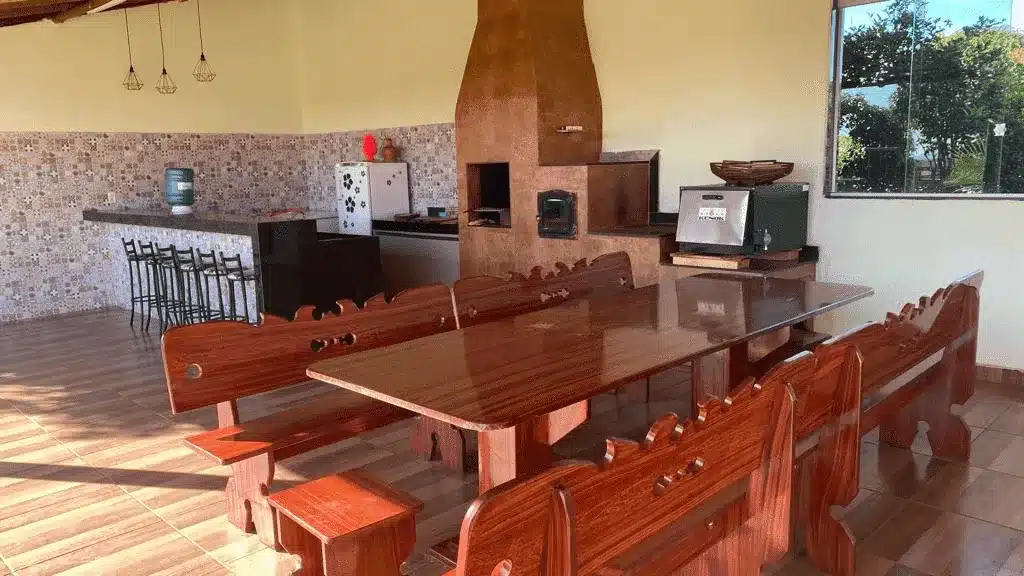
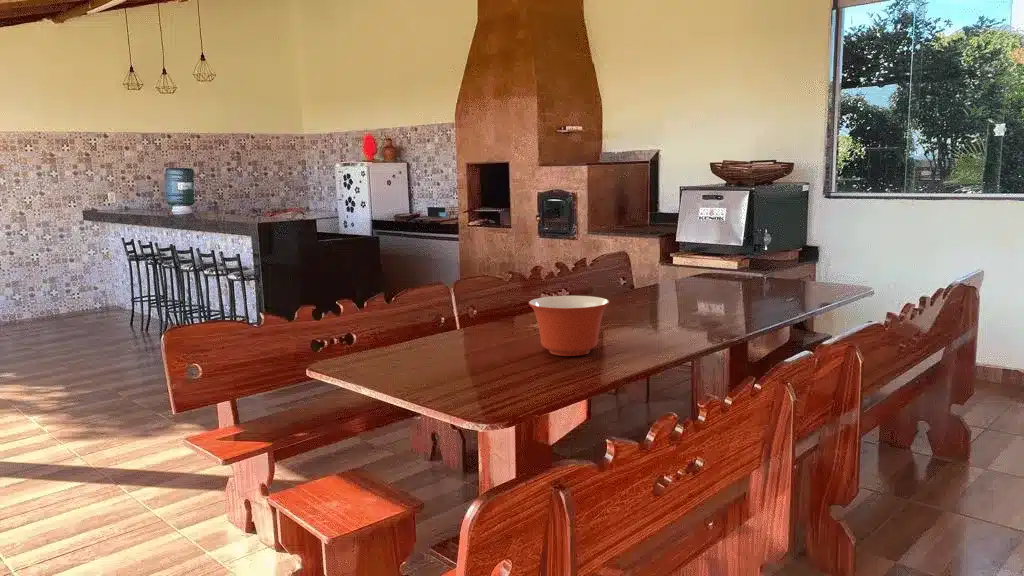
+ mixing bowl (569, 326)
